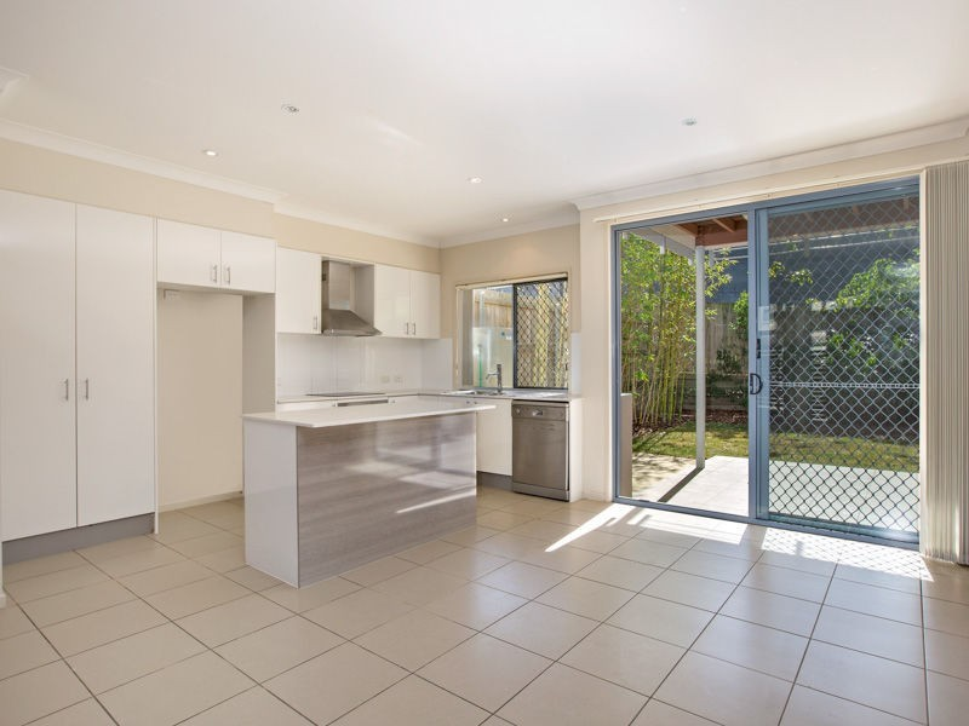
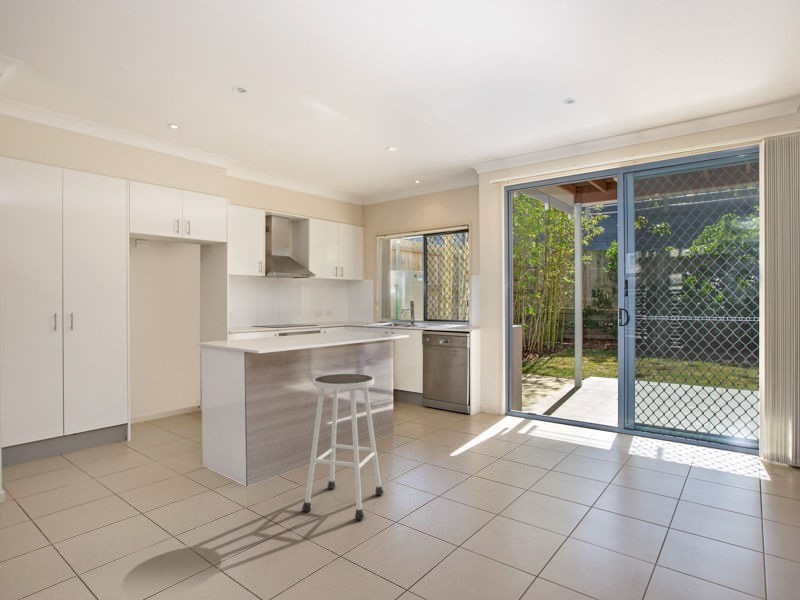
+ stool (344, 445)
